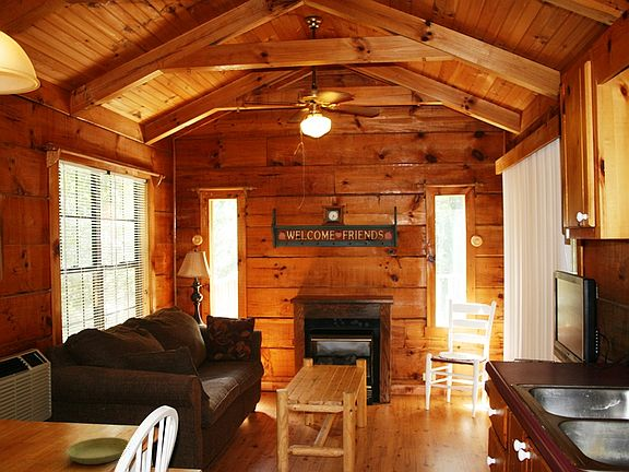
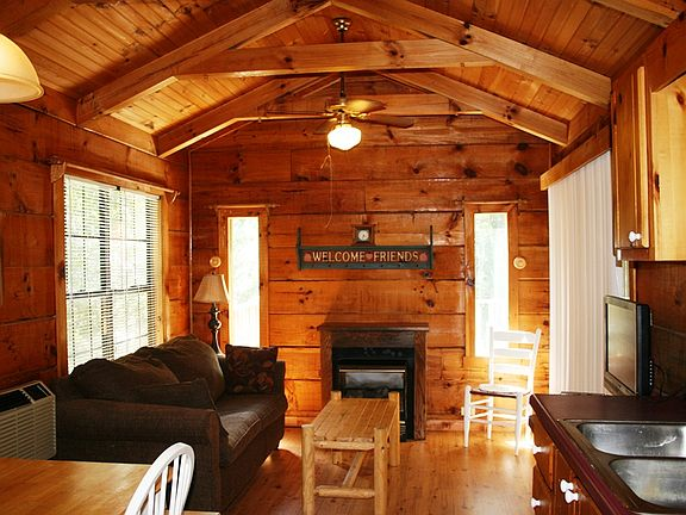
- saucer (98, 451)
